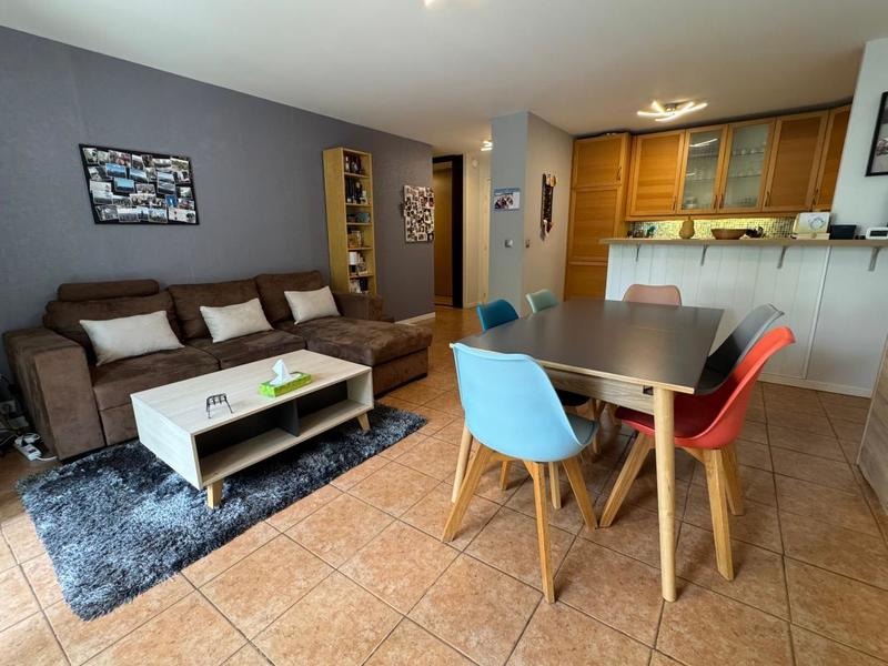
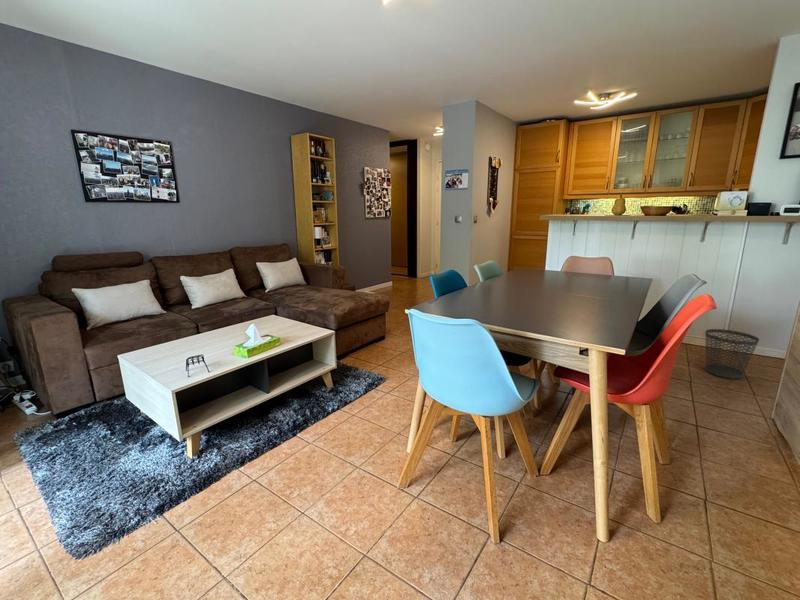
+ wastebasket (727, 355)
